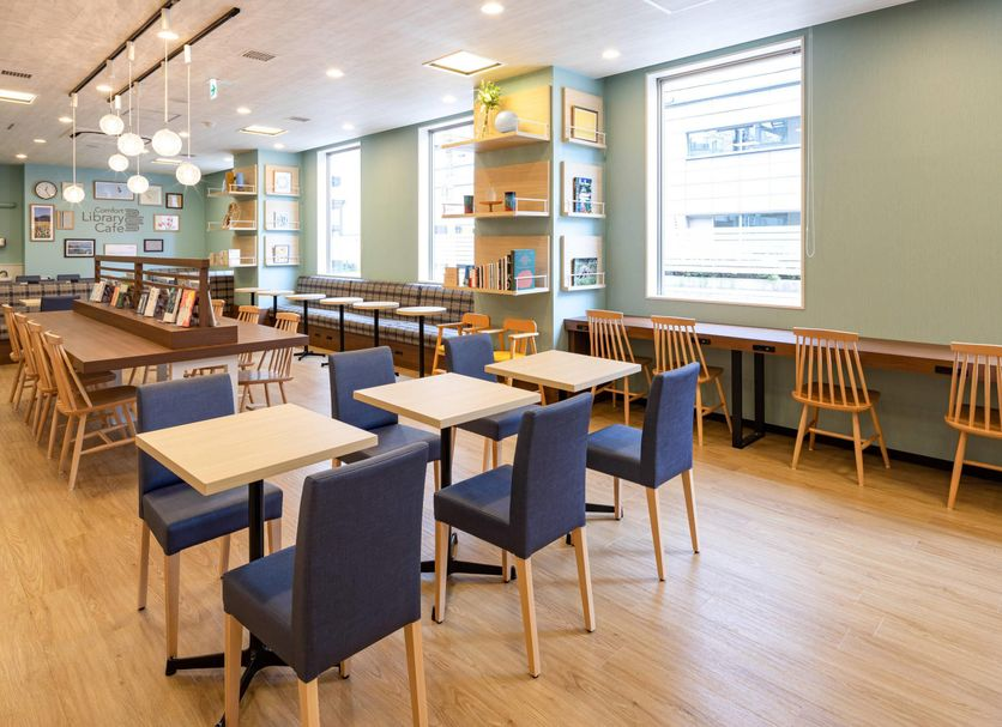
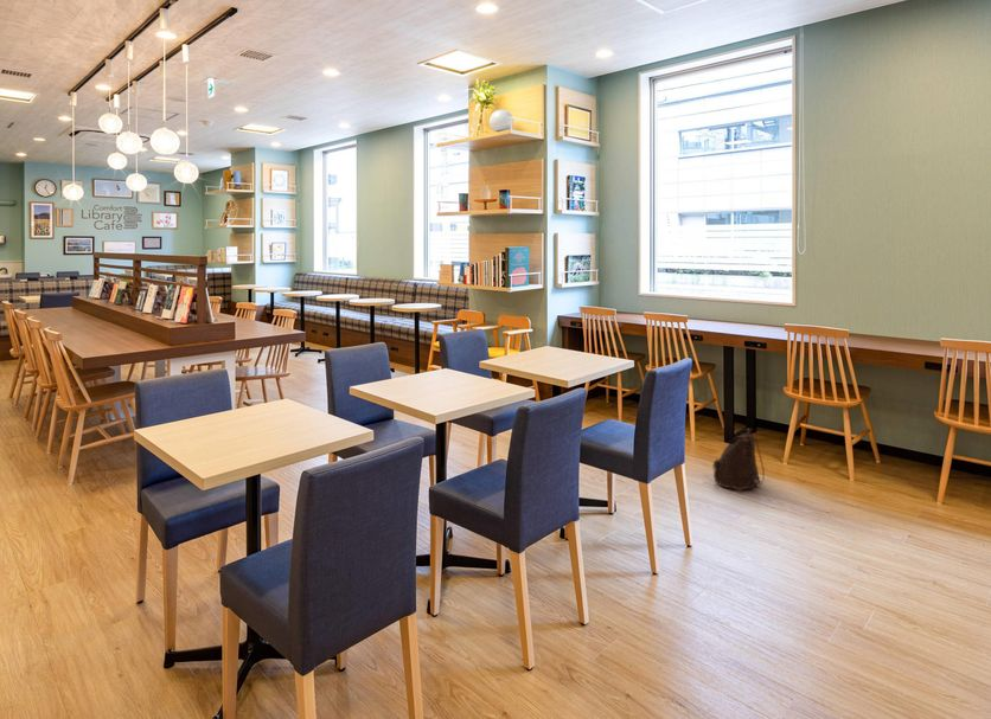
+ backpack (737, 456)
